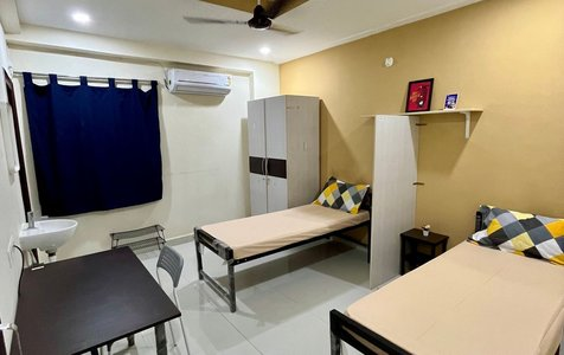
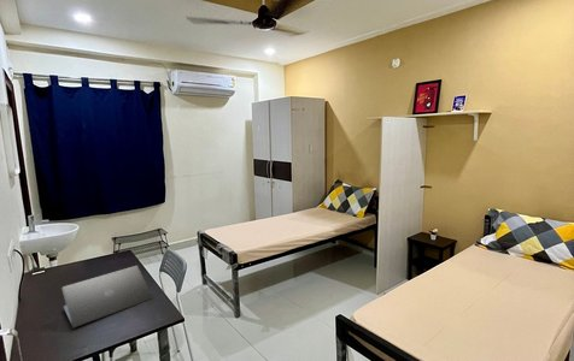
+ laptop (107, 291)
